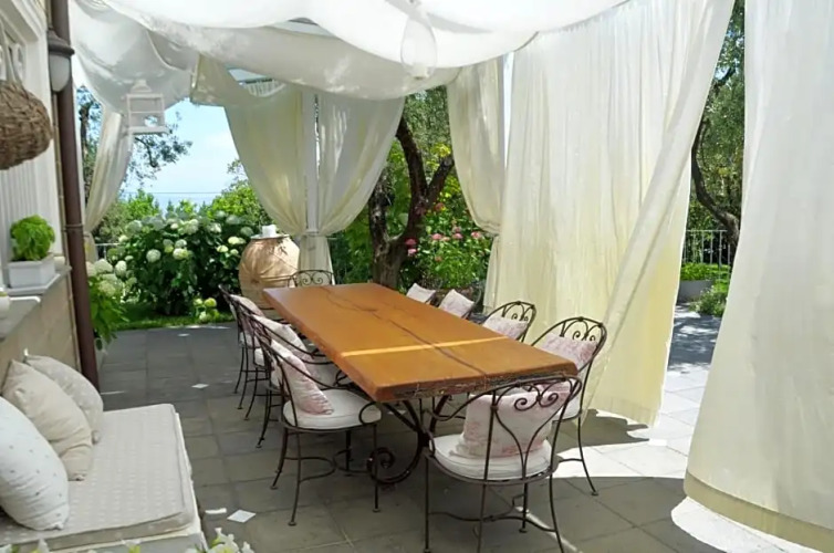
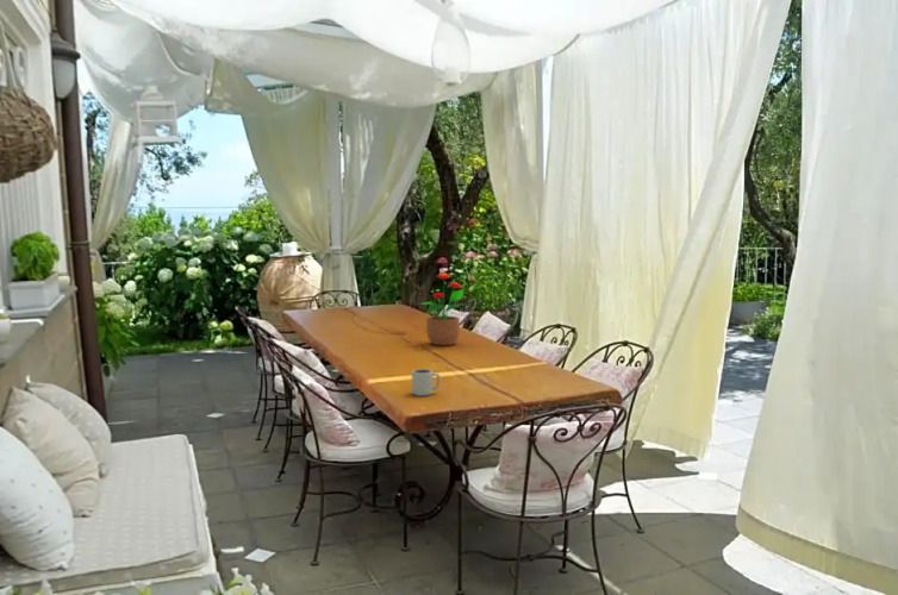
+ cup (425, 382)
+ potted flower (443, 309)
